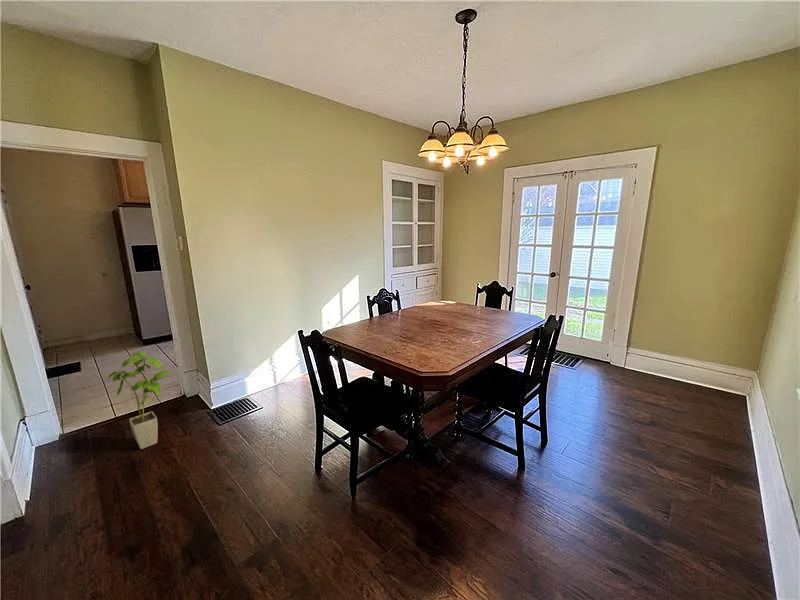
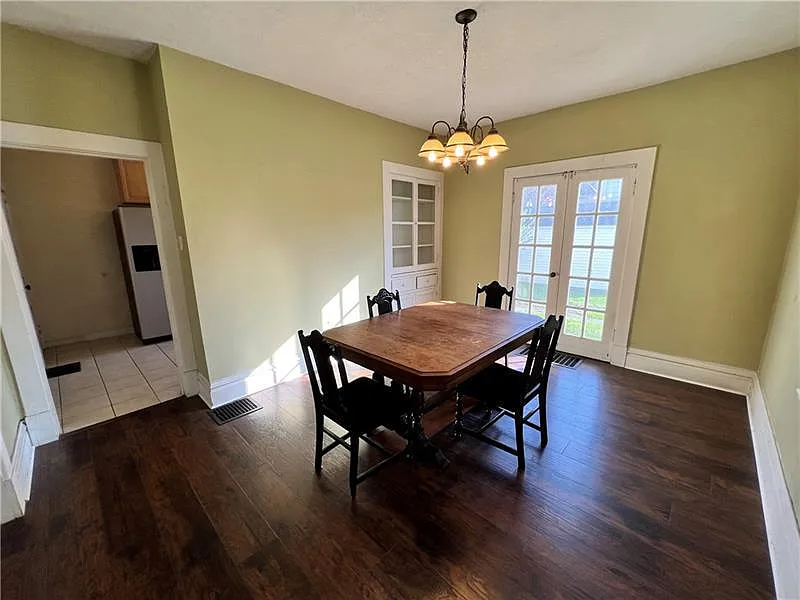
- house plant (147, 397)
